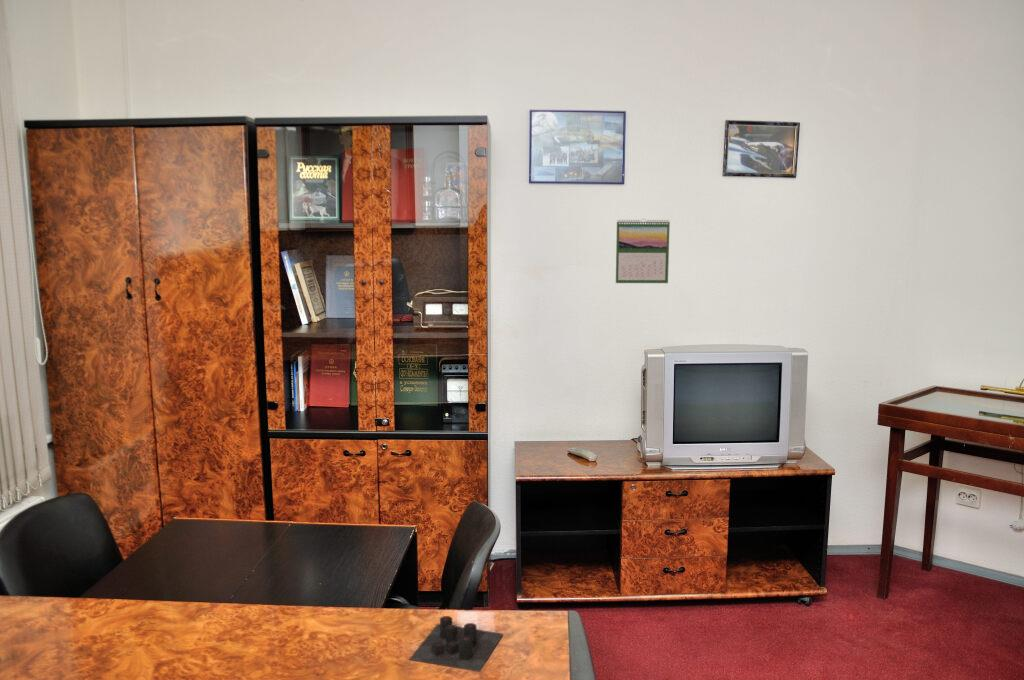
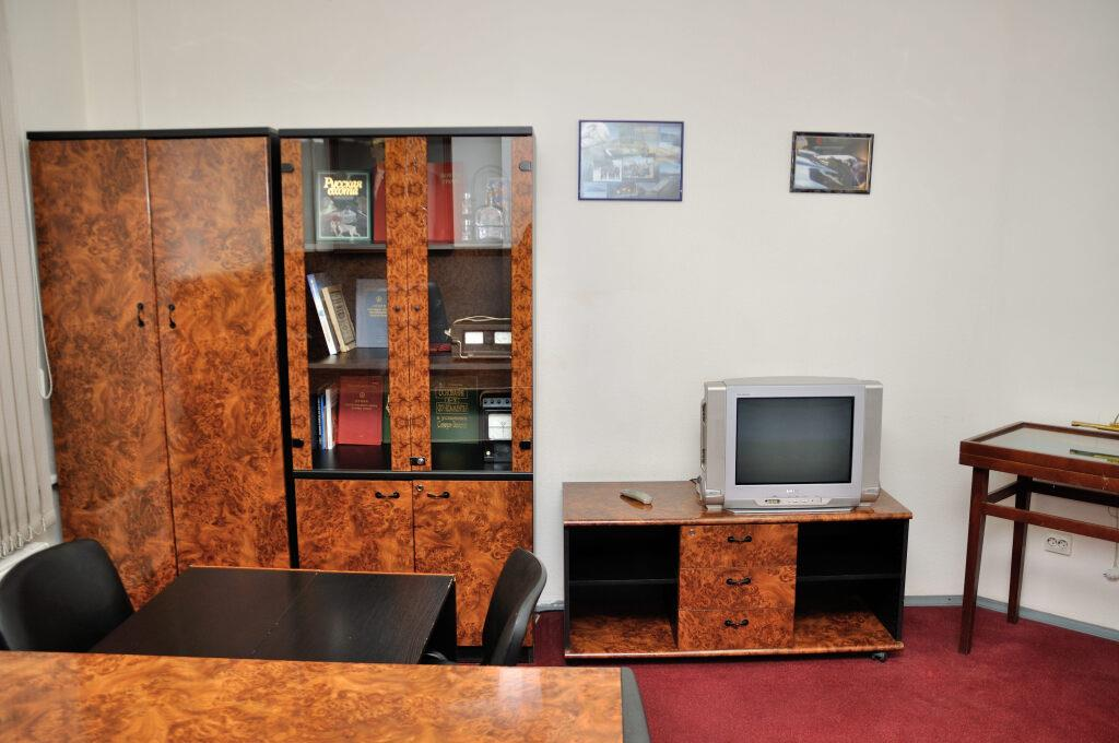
- candle (457, 637)
- calendar (642, 251)
